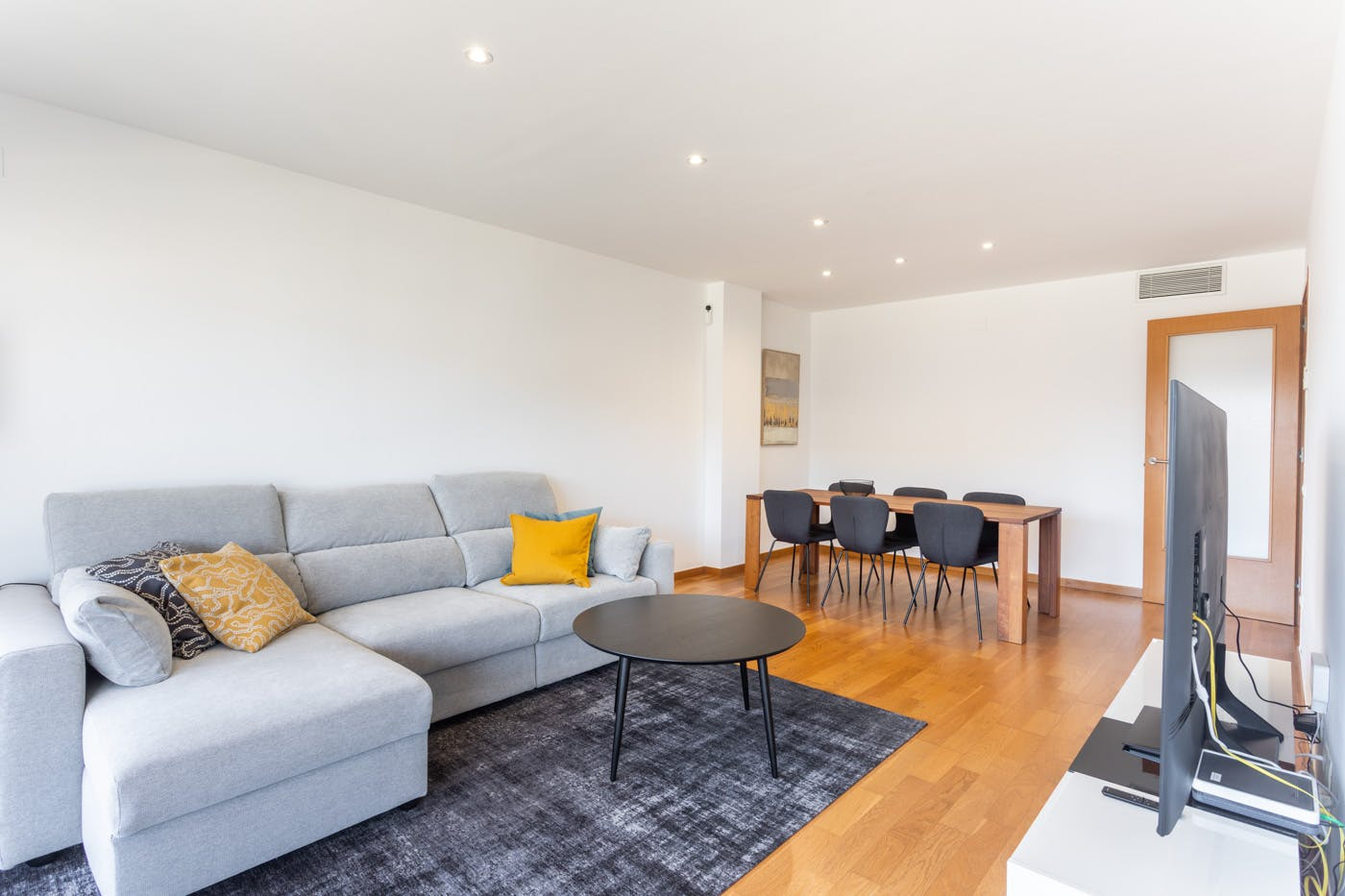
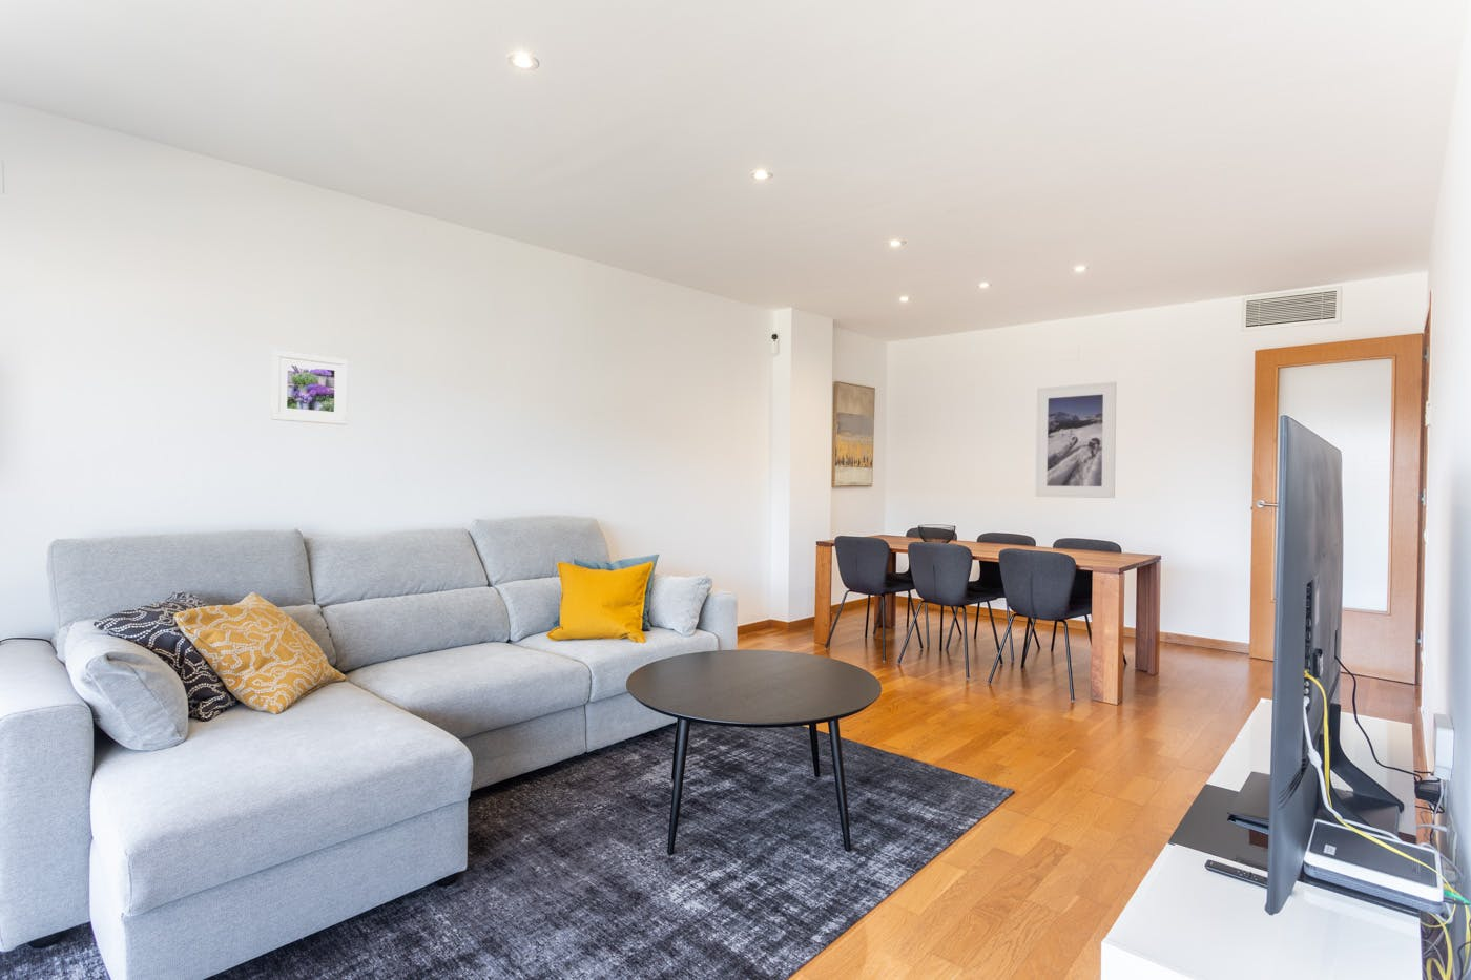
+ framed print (310, 388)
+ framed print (1074, 441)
